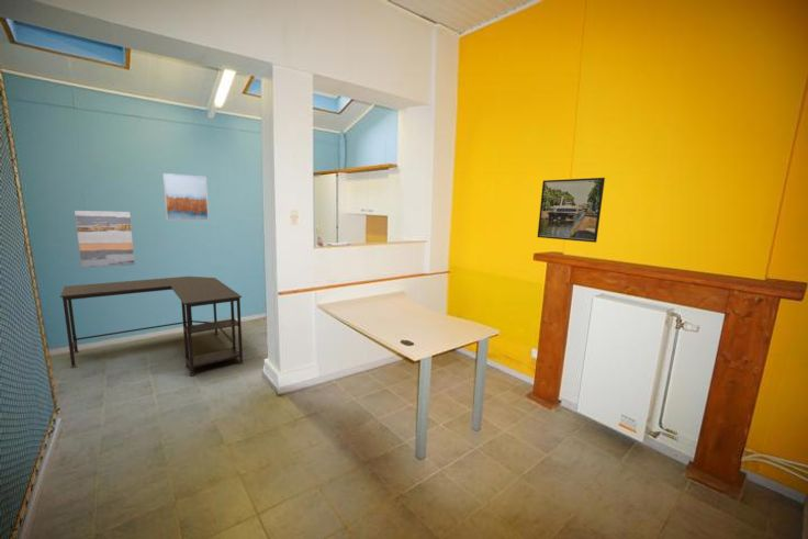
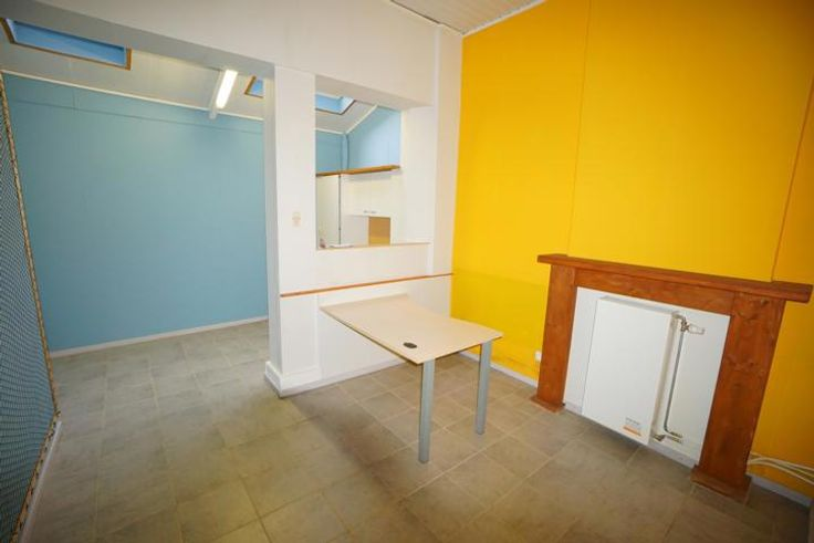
- wall art (187, 198)
- wall art (105, 238)
- desk (154, 326)
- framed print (568, 210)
